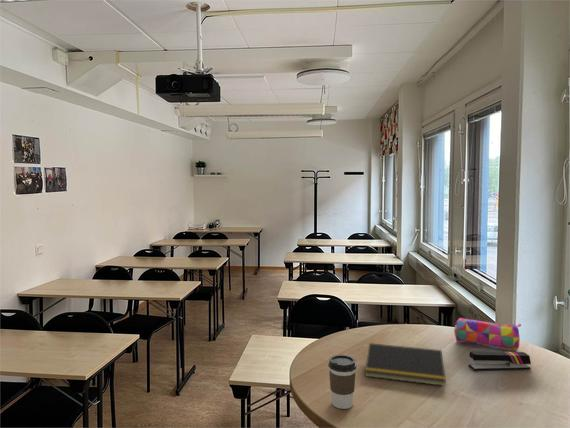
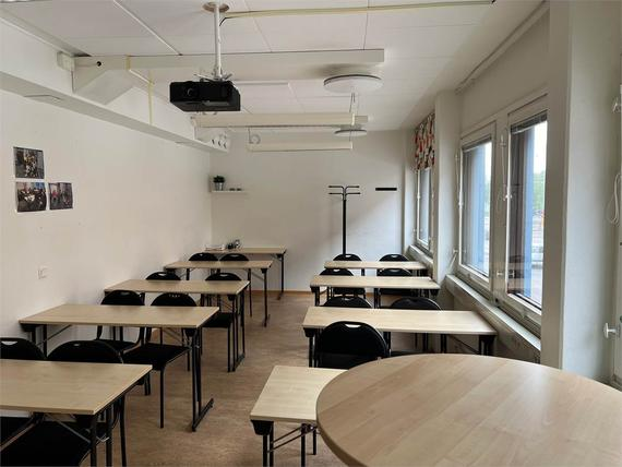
- coffee cup (342, 381)
- notepad (404, 362)
- stapler (499, 359)
- pencil case (486, 333)
